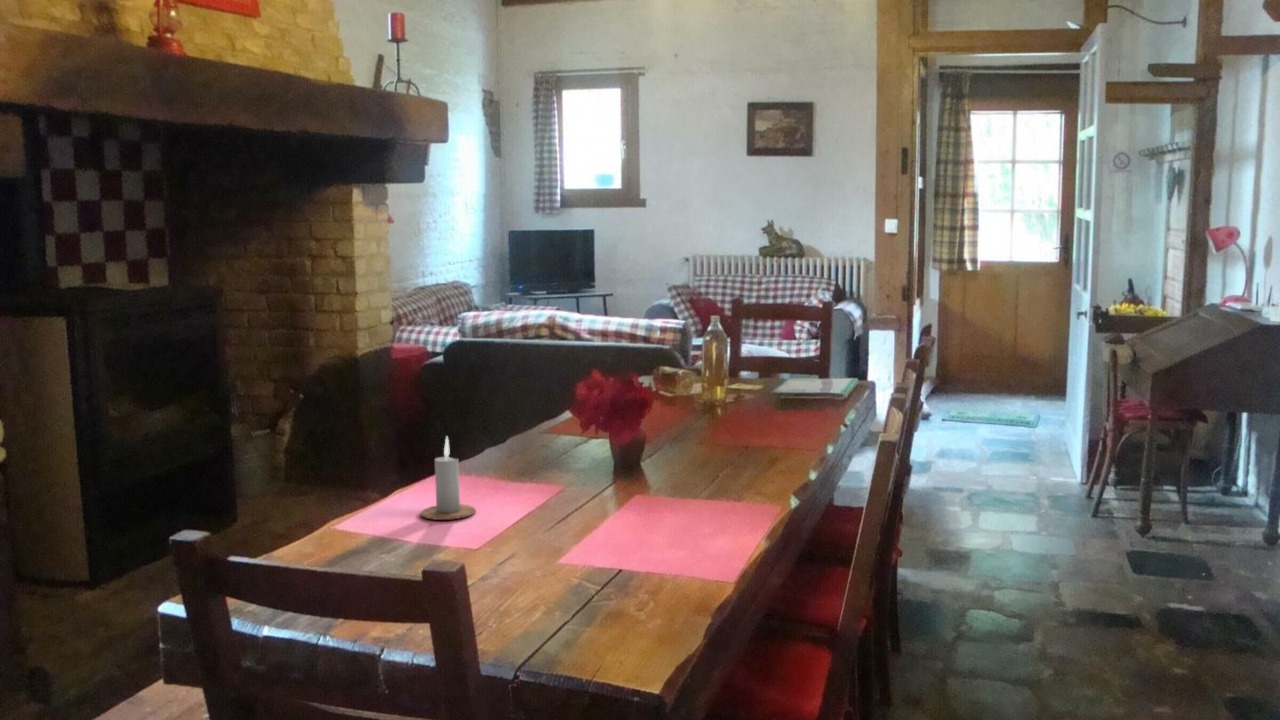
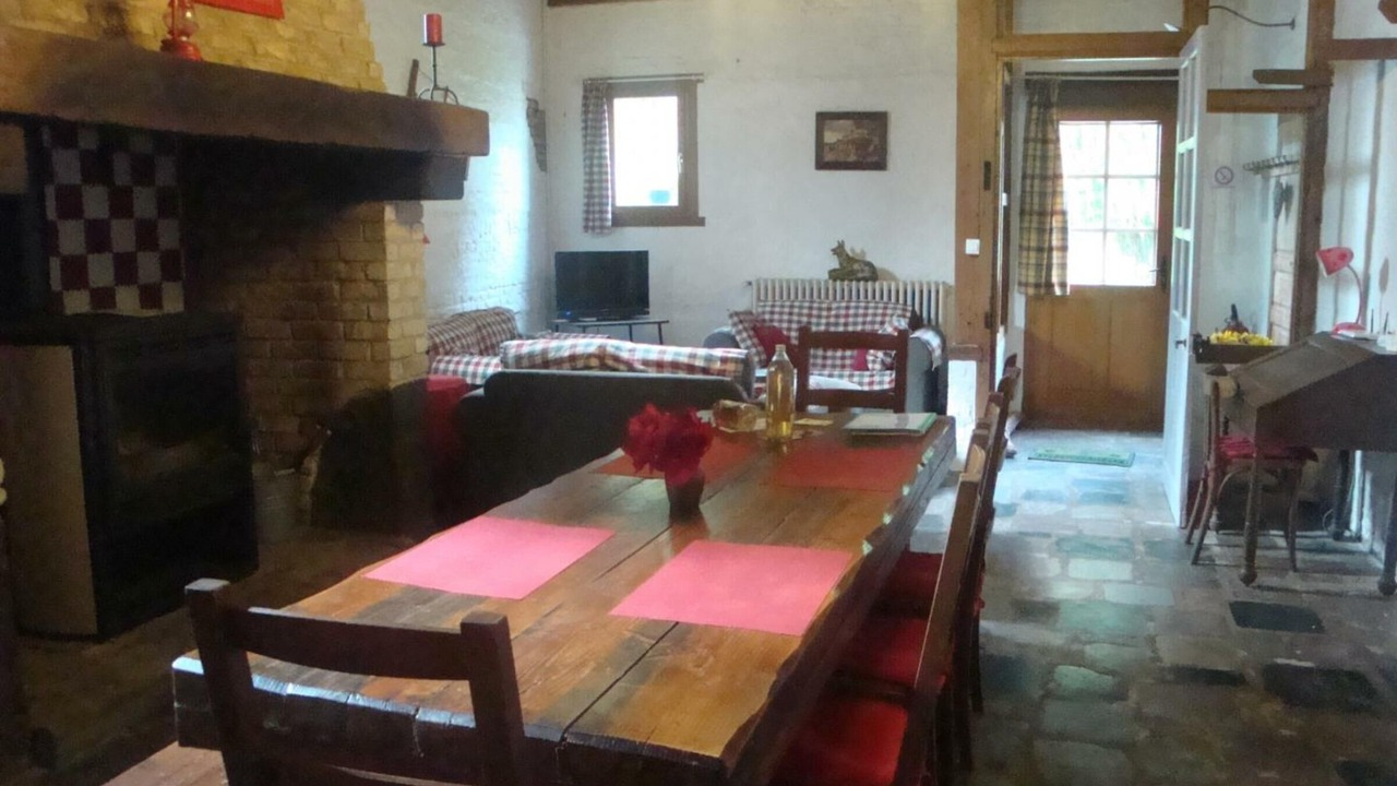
- candle (447, 474)
